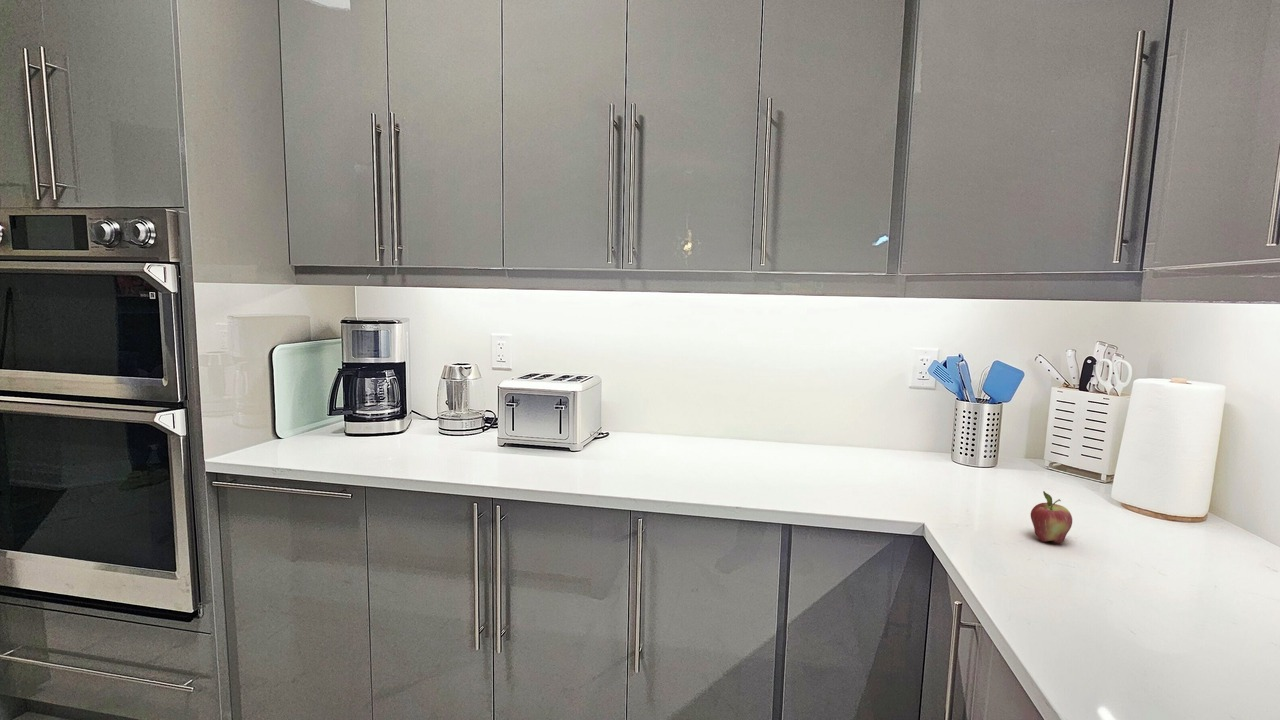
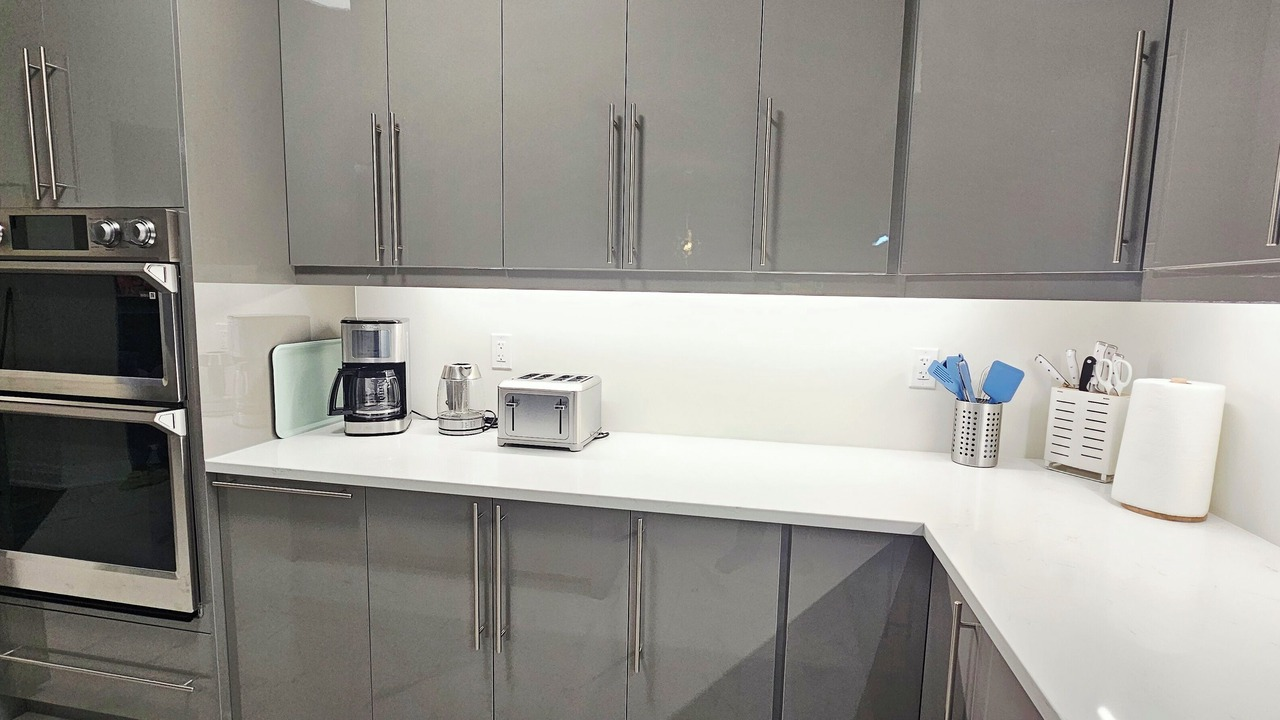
- fruit (1051, 515)
